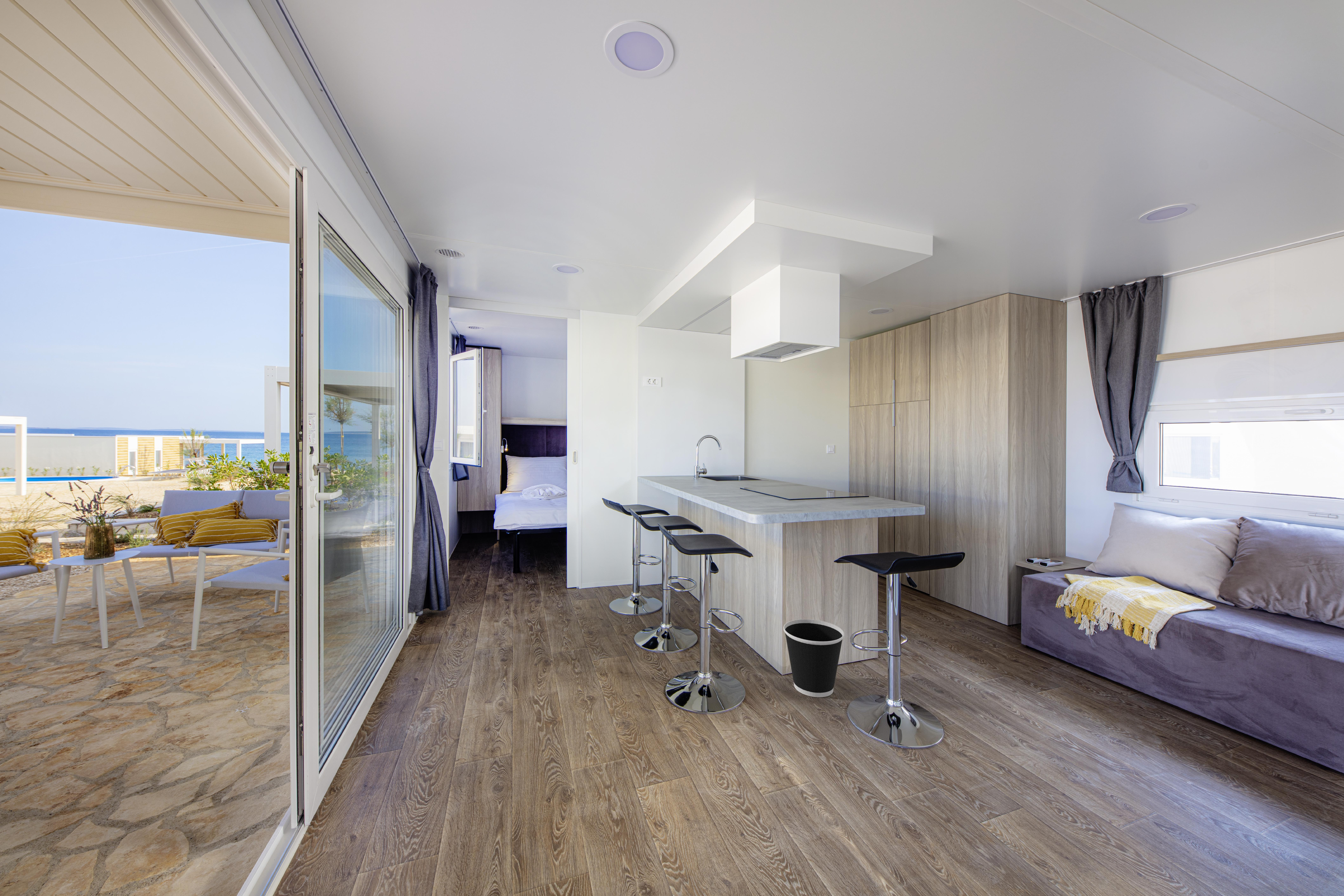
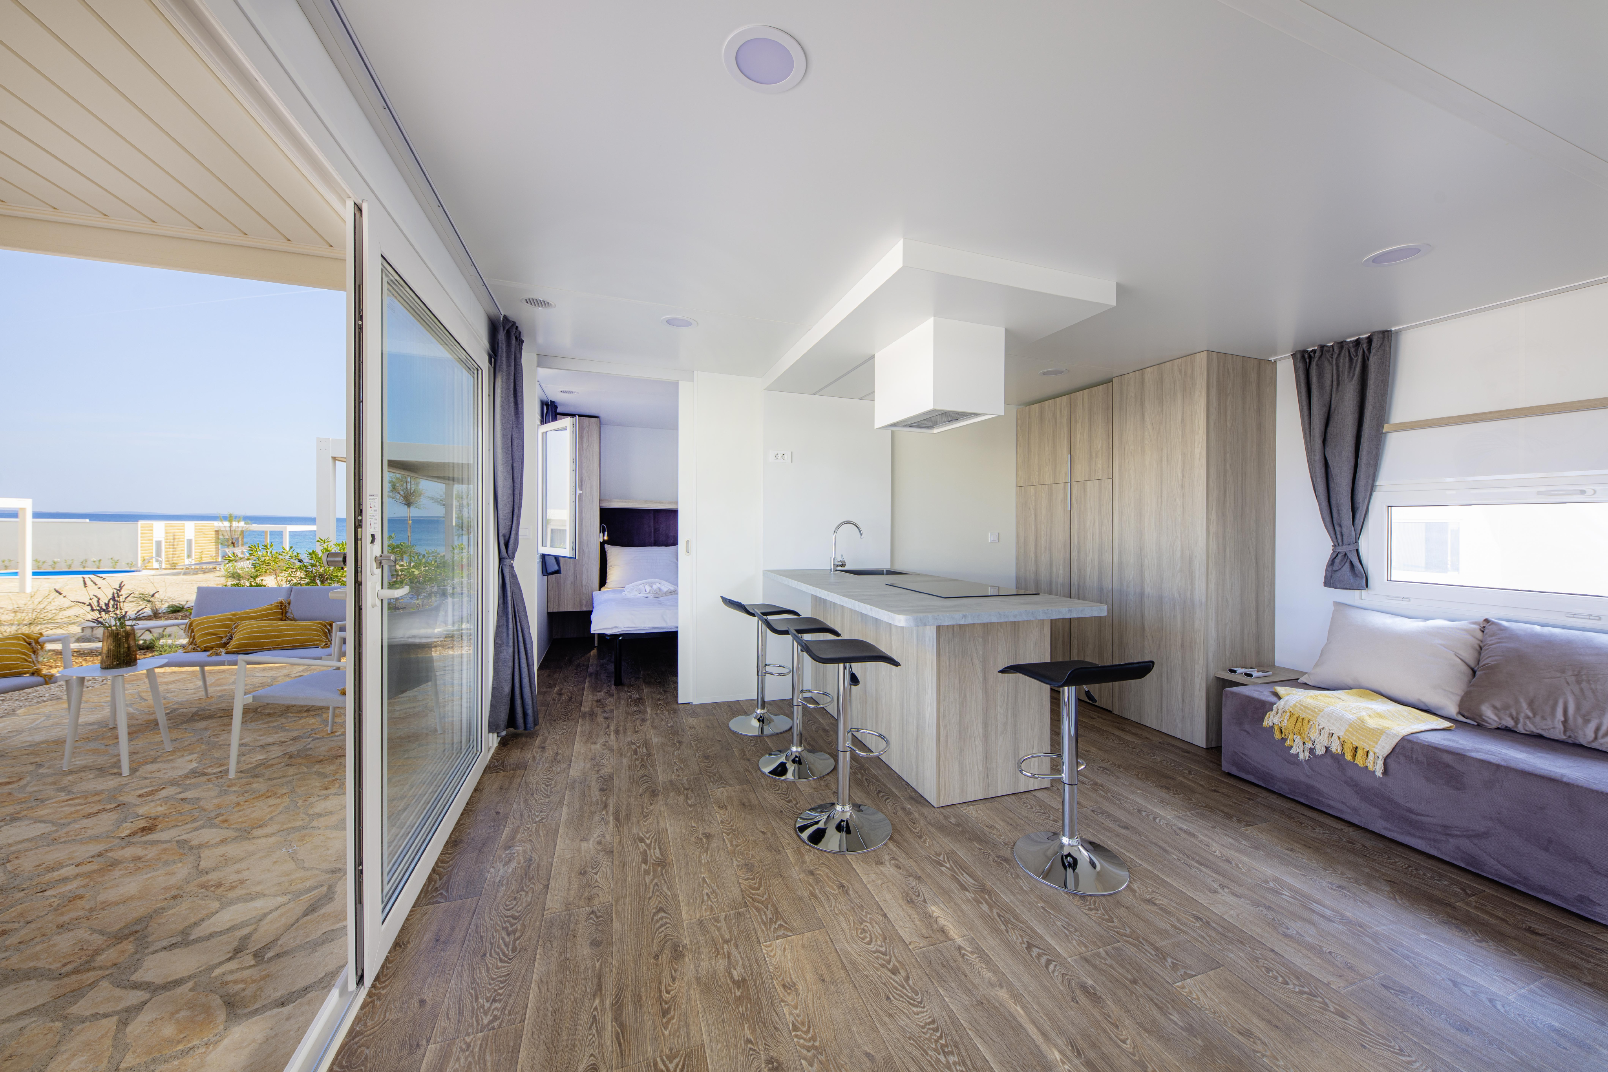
- wastebasket (813, 658)
